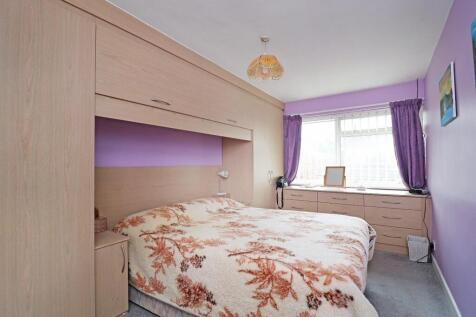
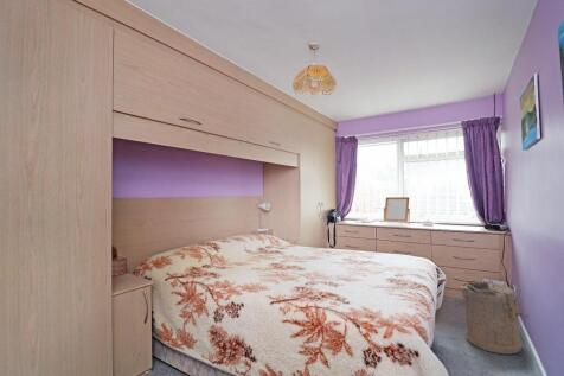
+ laundry hamper (491, 312)
